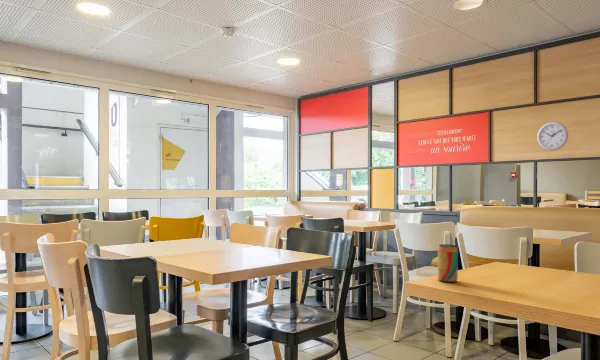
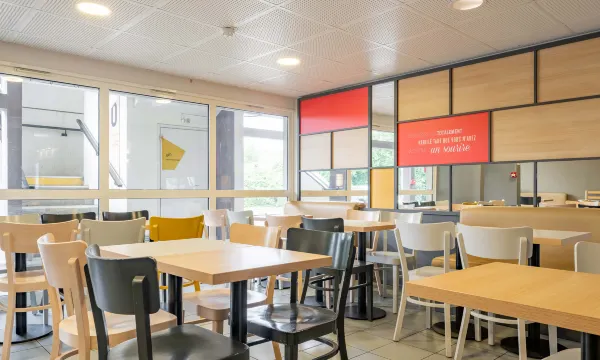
- beverage can (447, 262)
- wall clock (551, 136)
